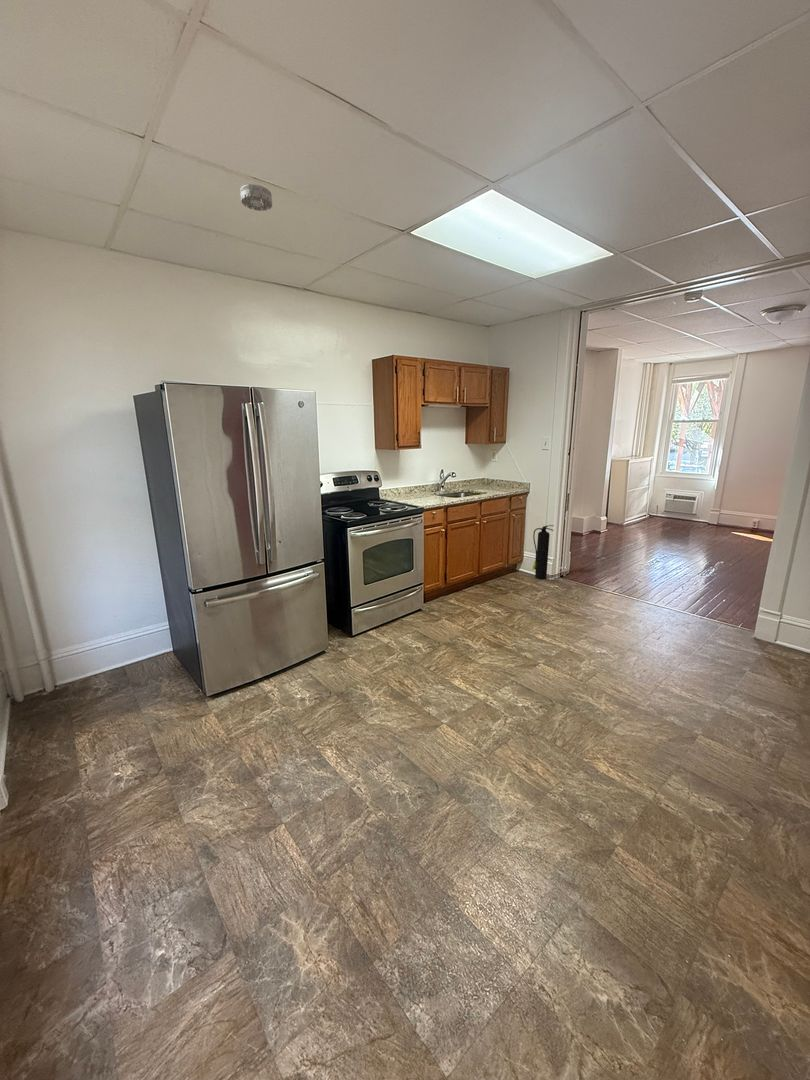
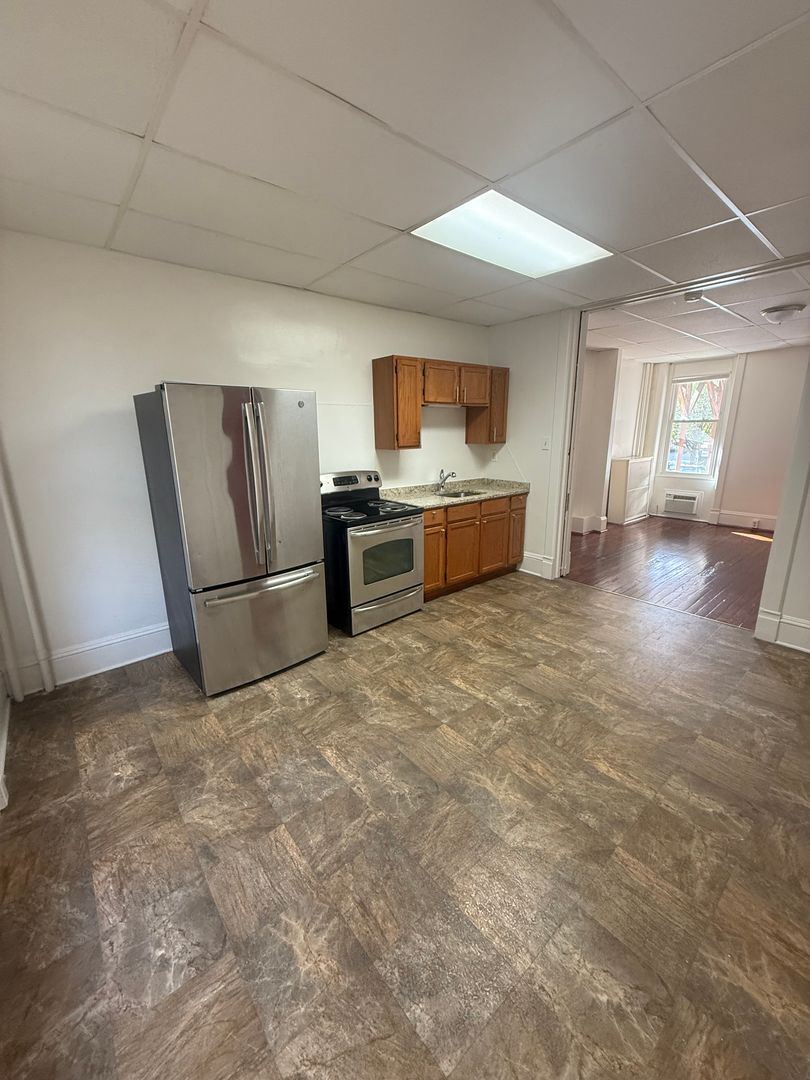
- fire extinguisher (541, 551)
- smoke detector (256, 196)
